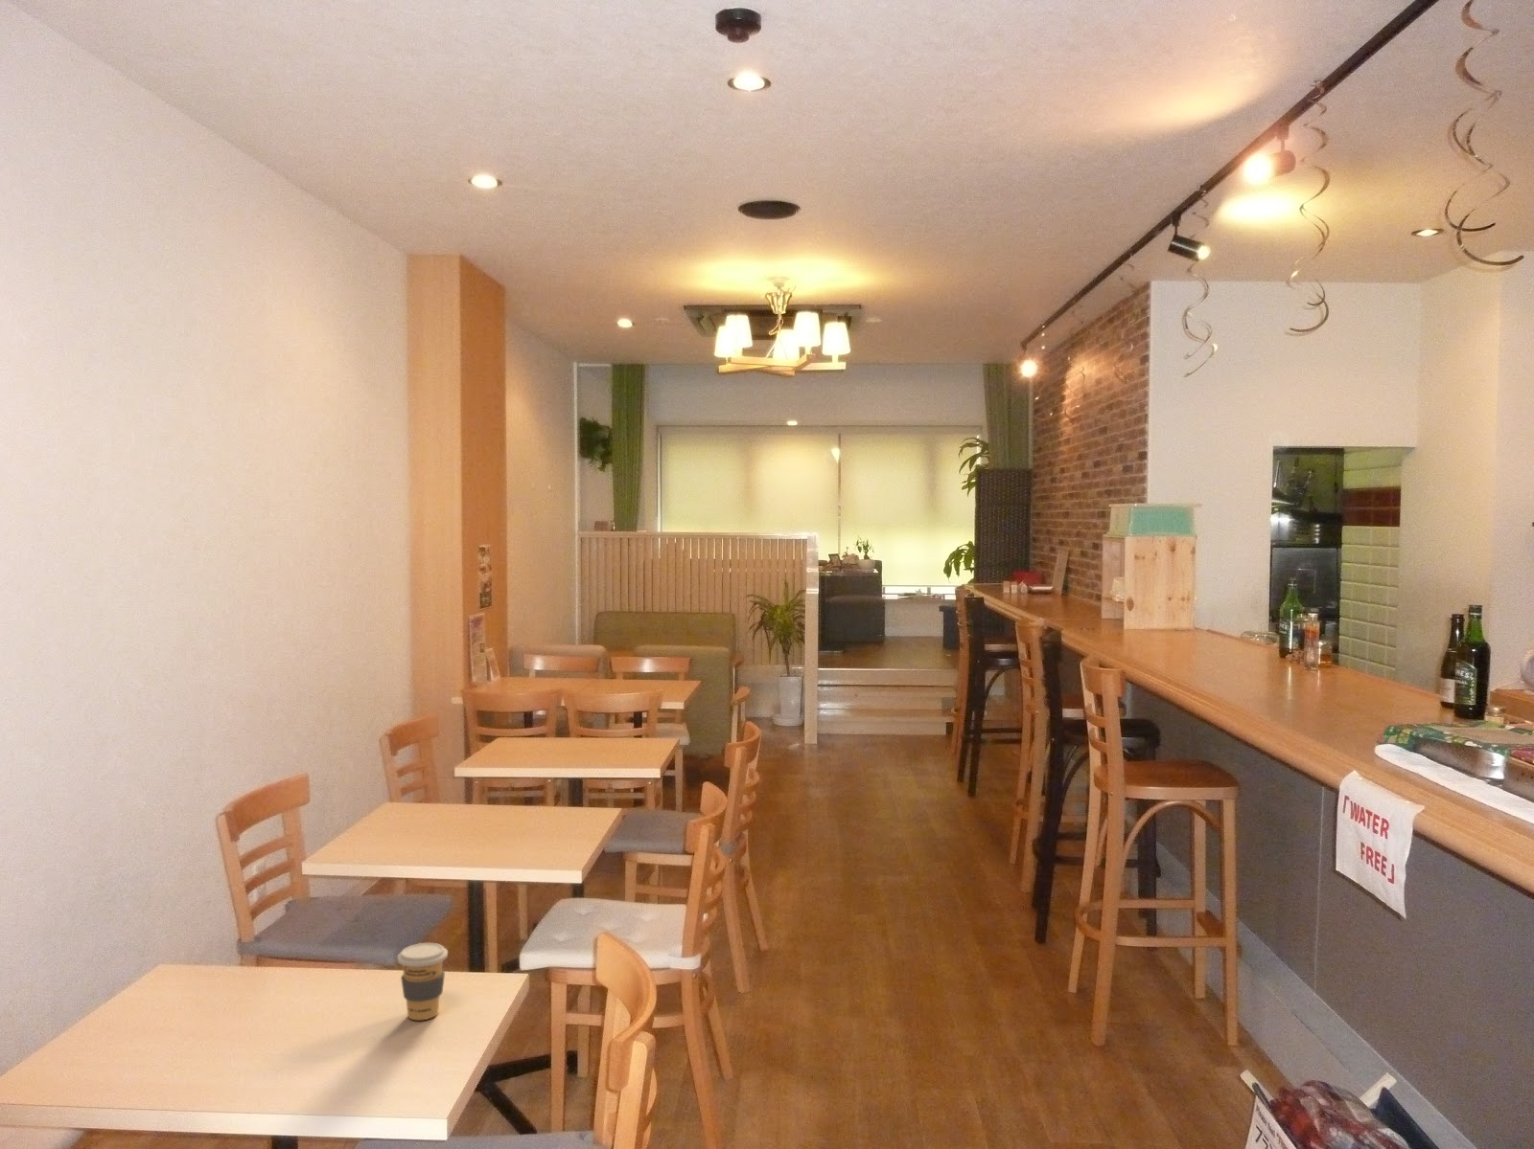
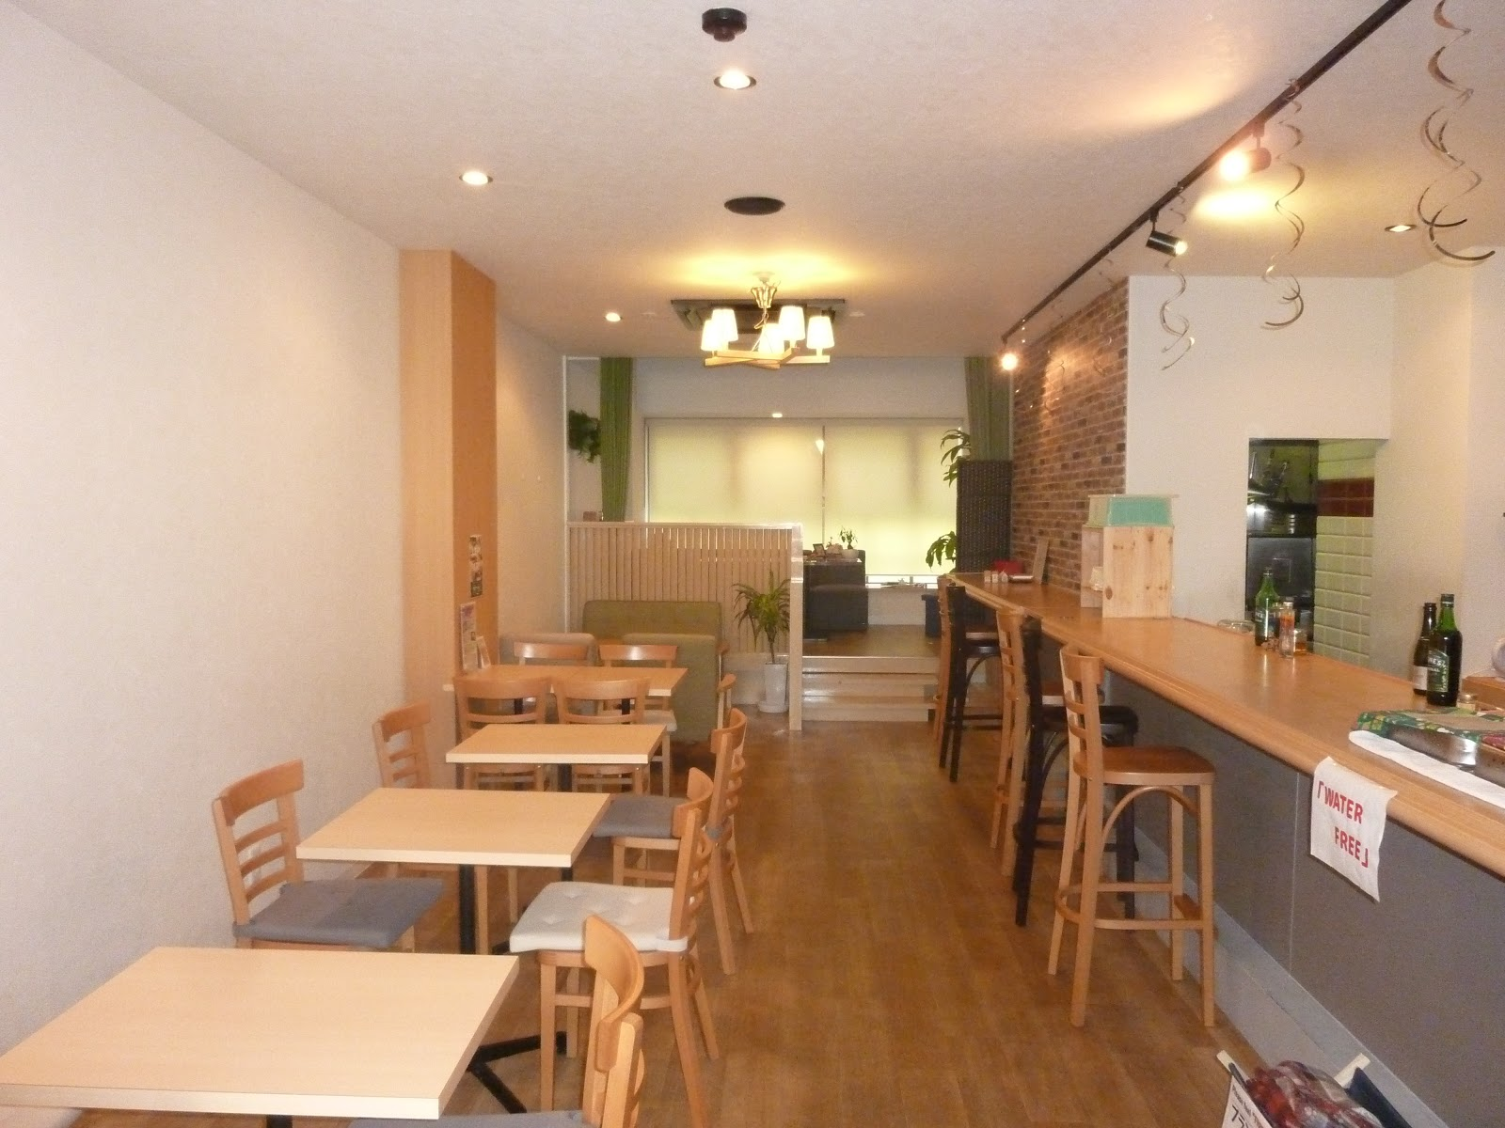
- coffee cup (423, 981)
